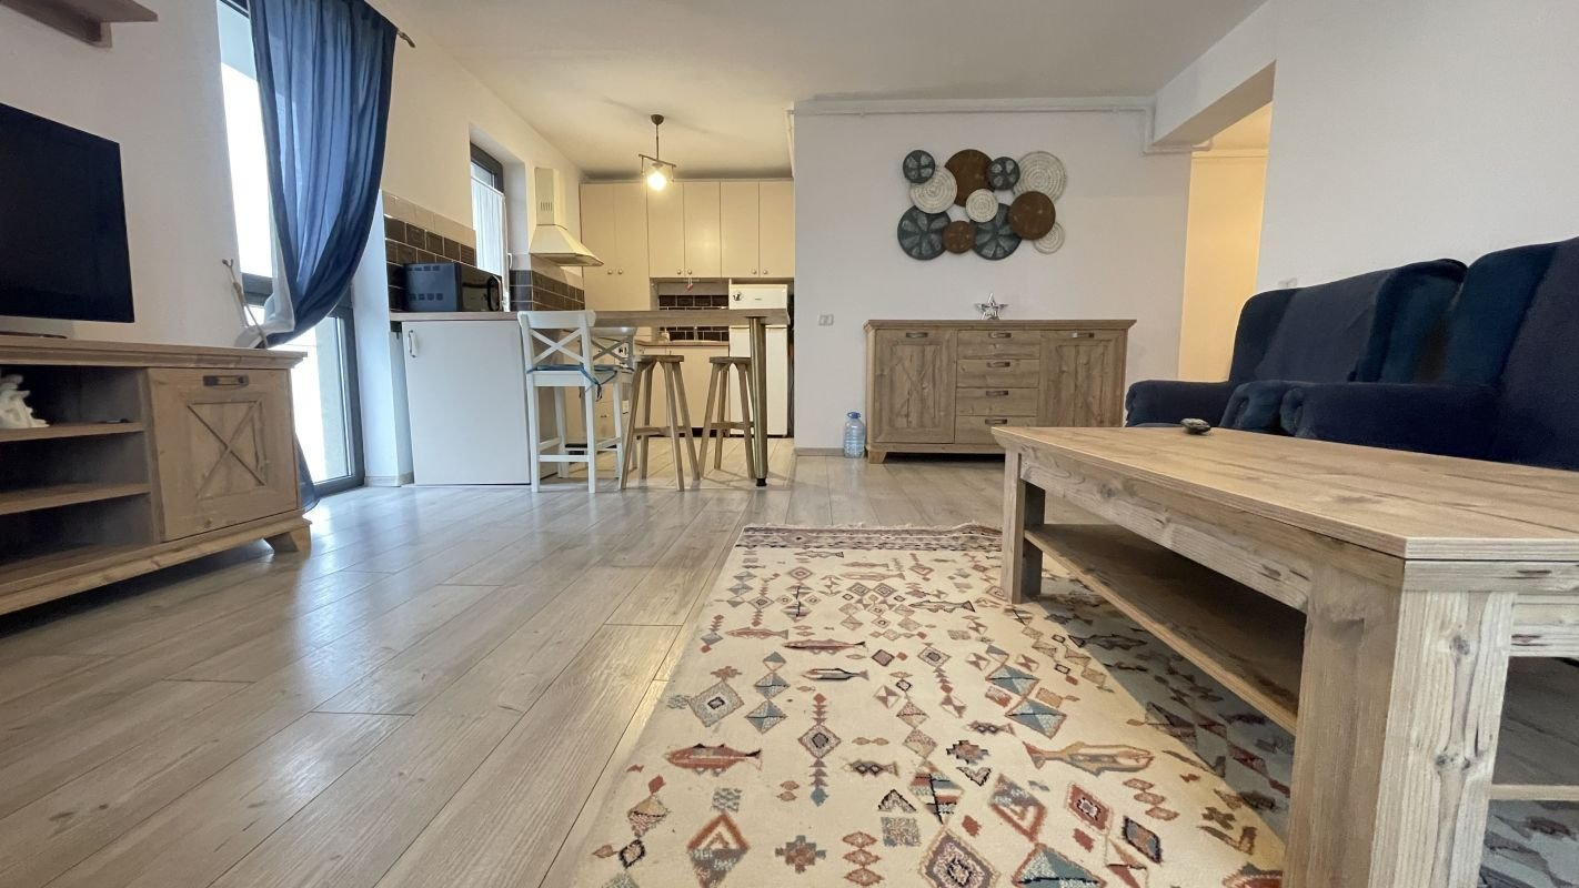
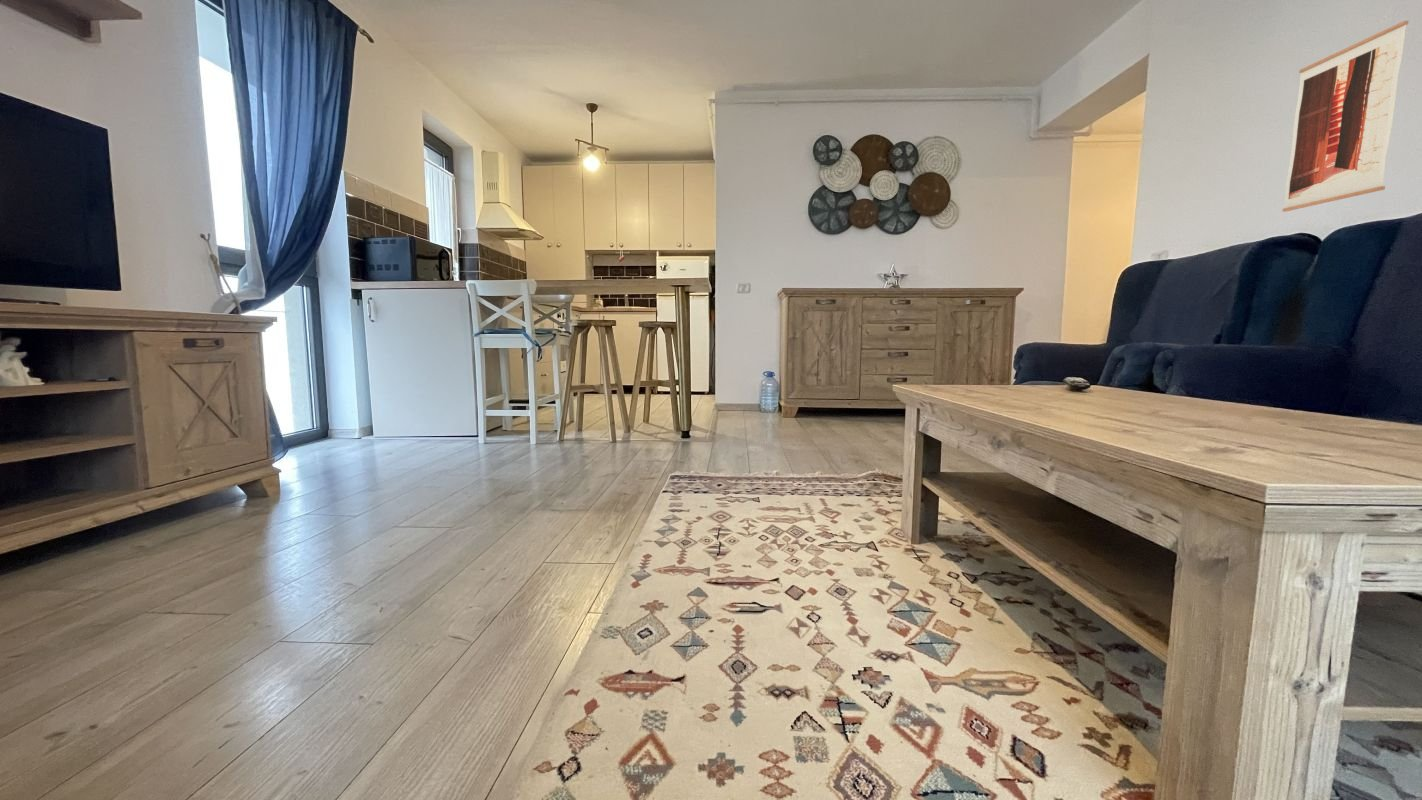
+ wall art (1339, 125)
